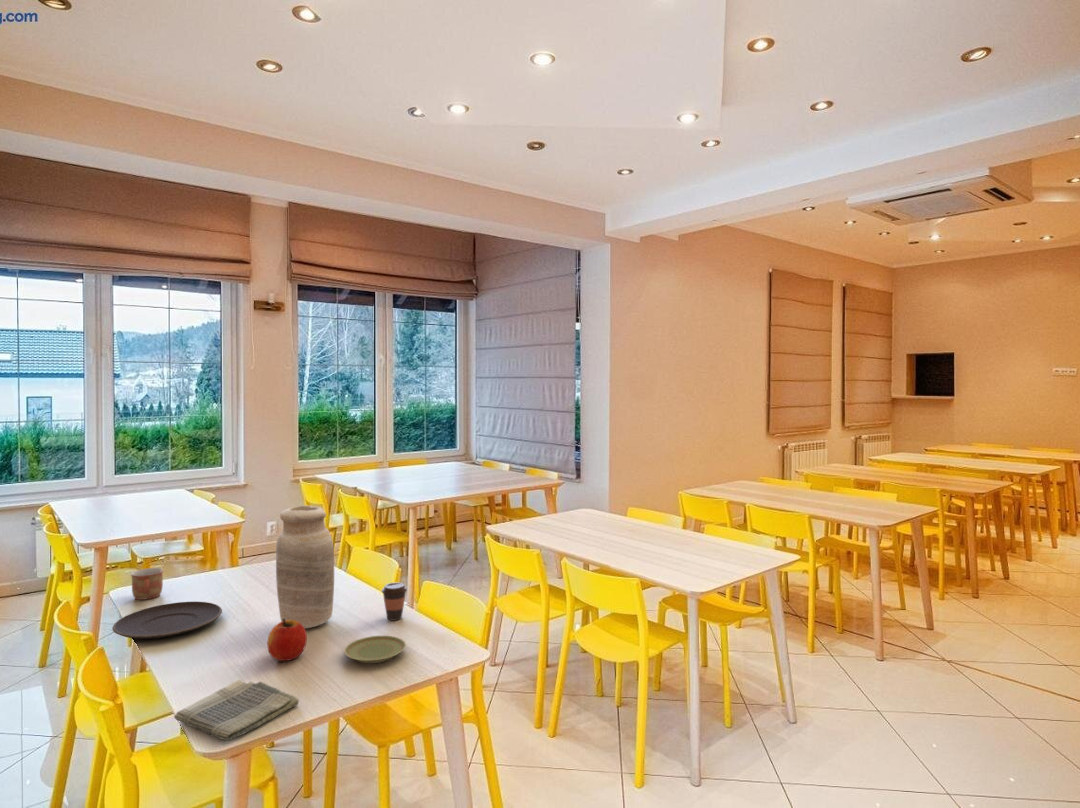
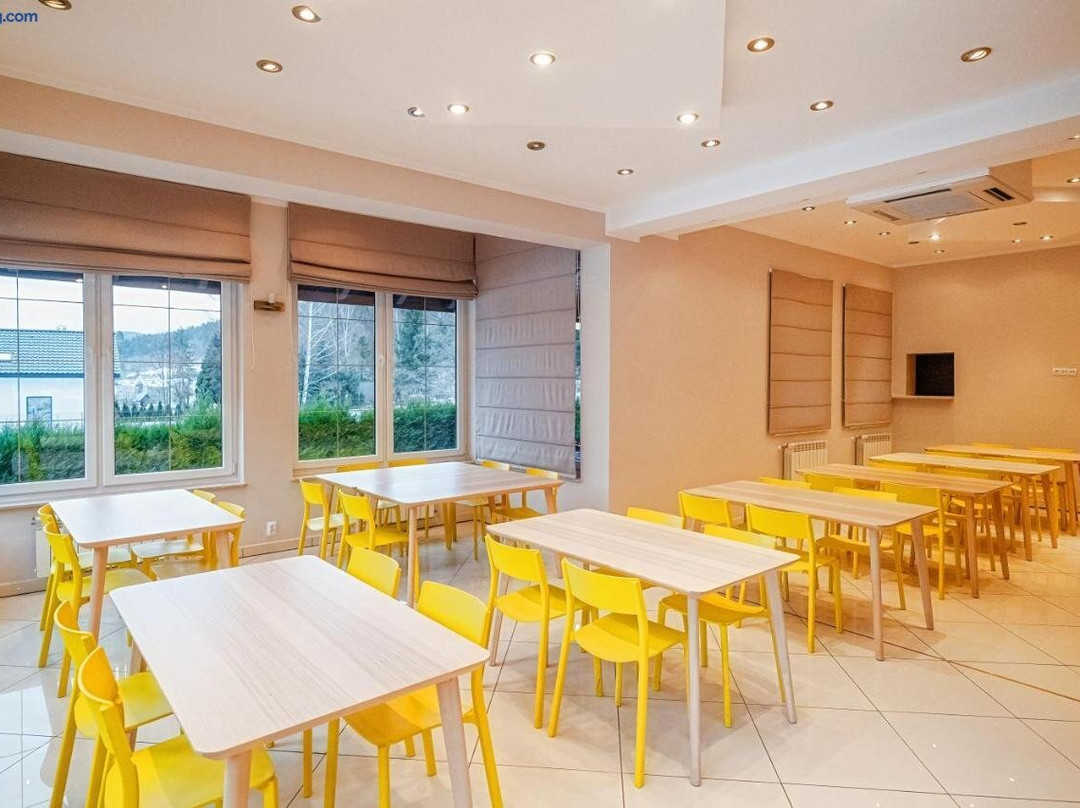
- coffee cup (394, 601)
- dish towel (239, 705)
- plate (169, 620)
- plate (375, 651)
- apple (287, 638)
- vase (305, 565)
- mug (147, 585)
